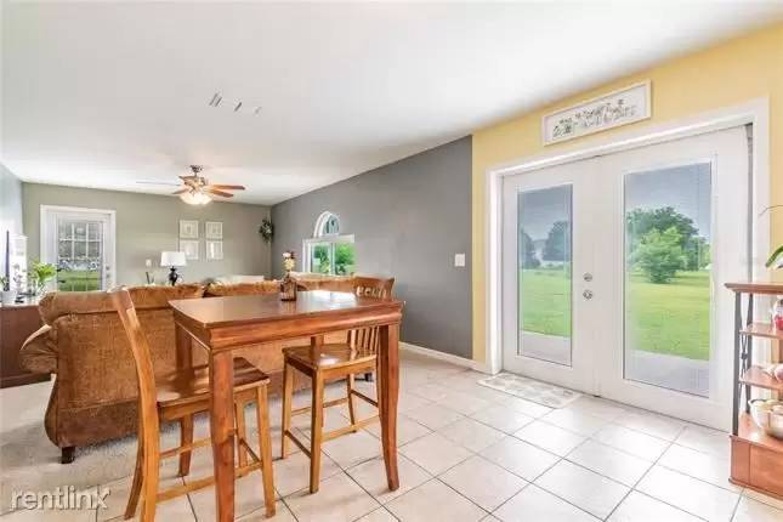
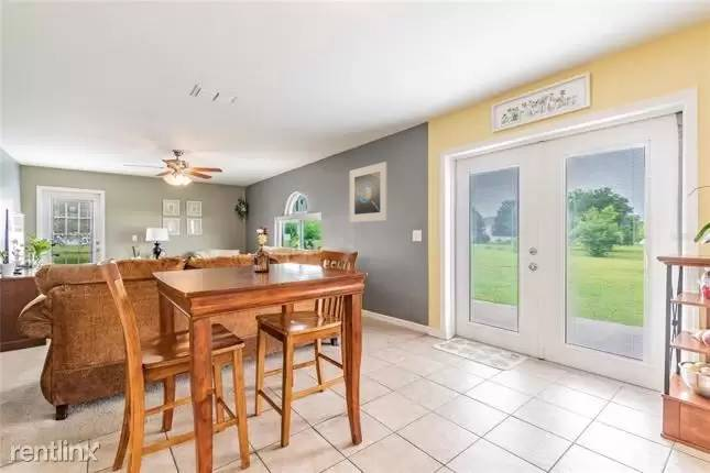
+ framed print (367, 194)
